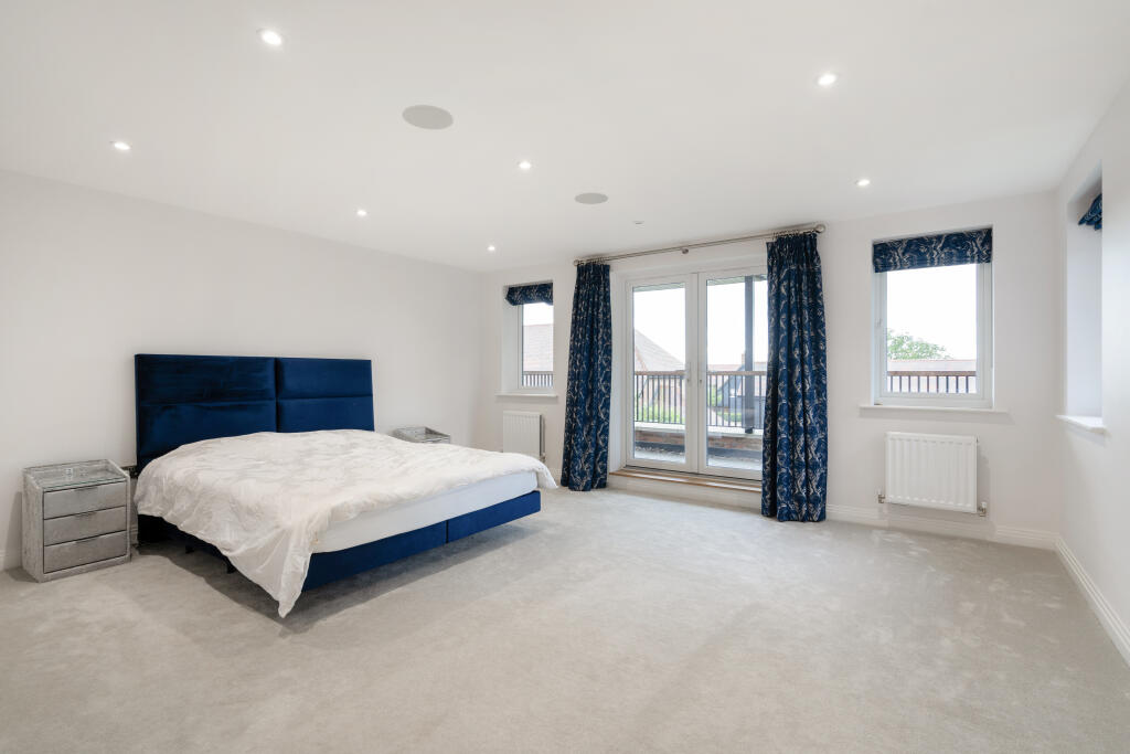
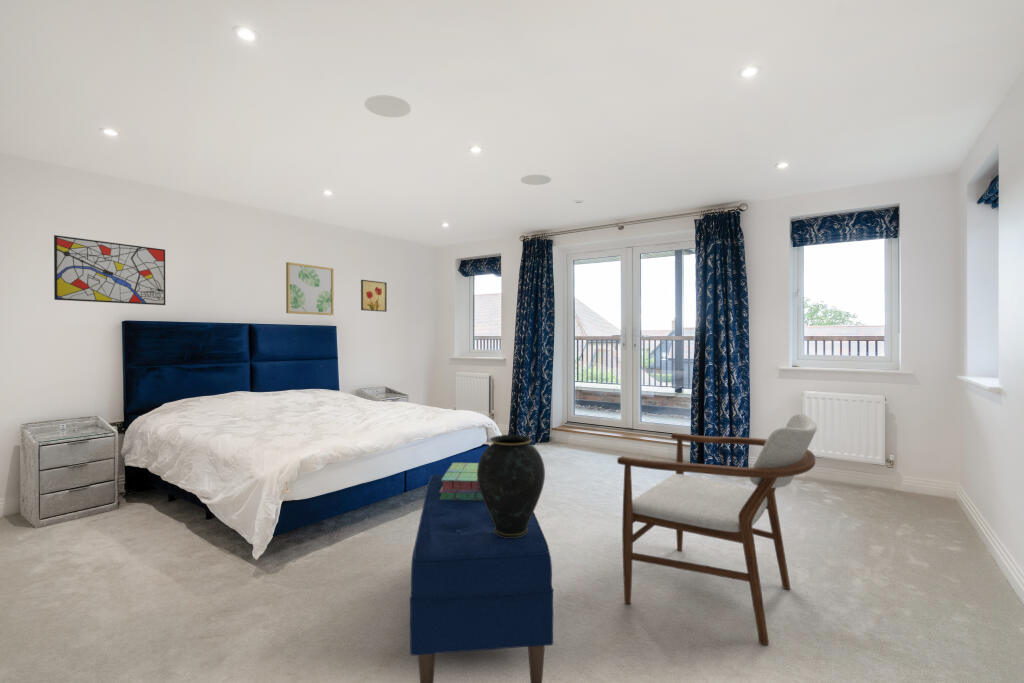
+ bench (477, 557)
+ stack of books (471, 479)
+ wall art (310, 289)
+ vase (511, 485)
+ wall art (113, 272)
+ armchair (723, 504)
+ wall art (373, 296)
